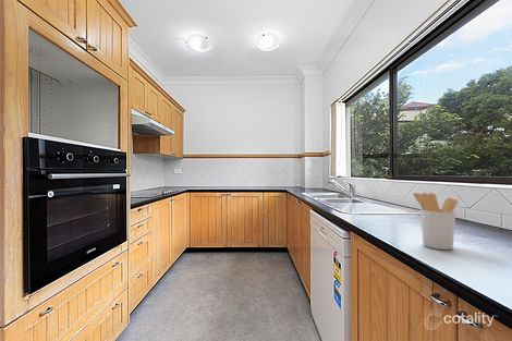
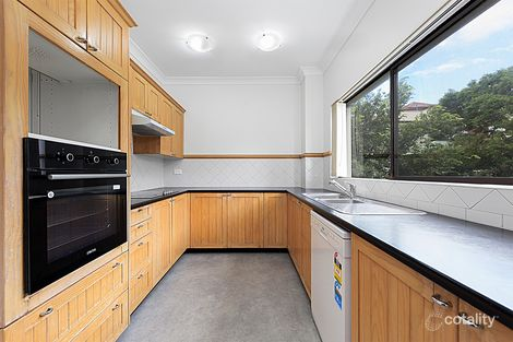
- utensil holder (432, 218)
